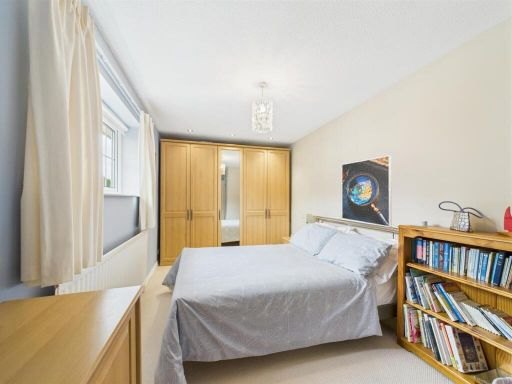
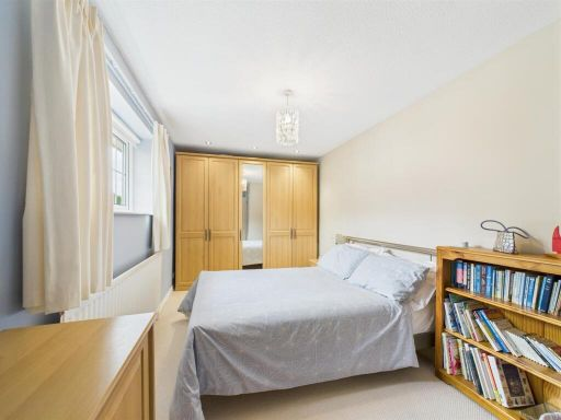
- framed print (363, 191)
